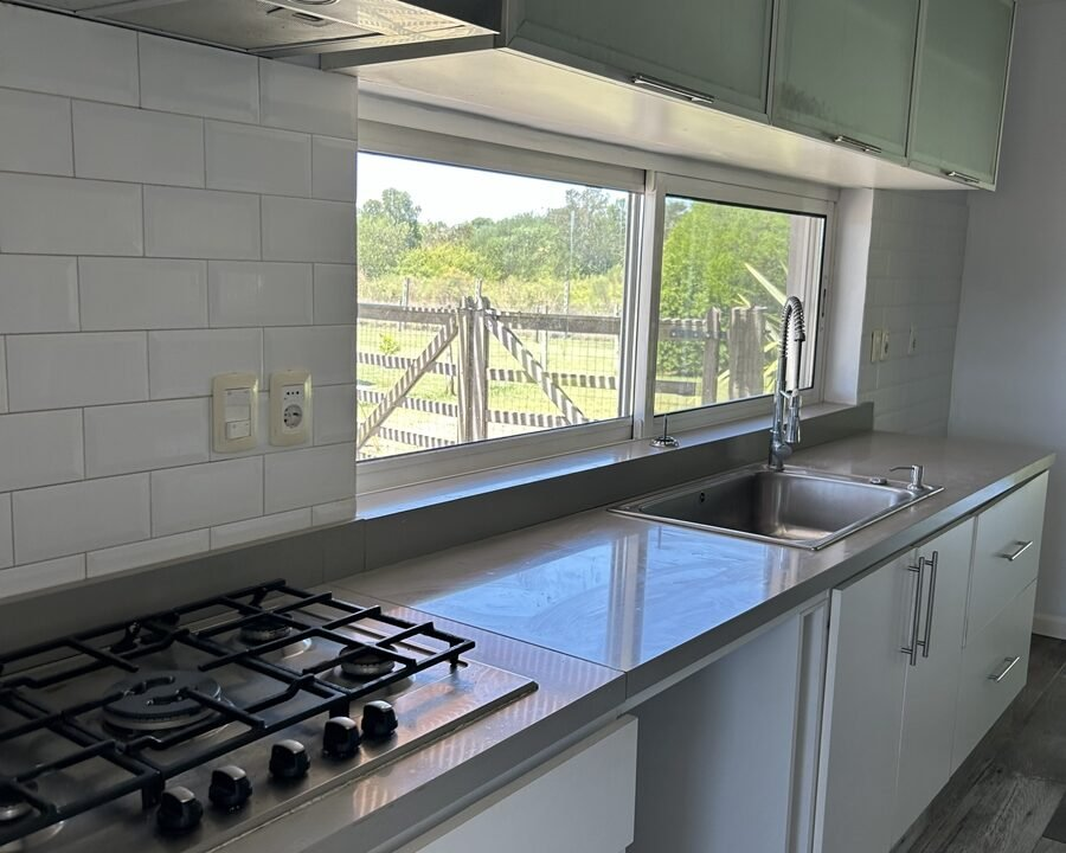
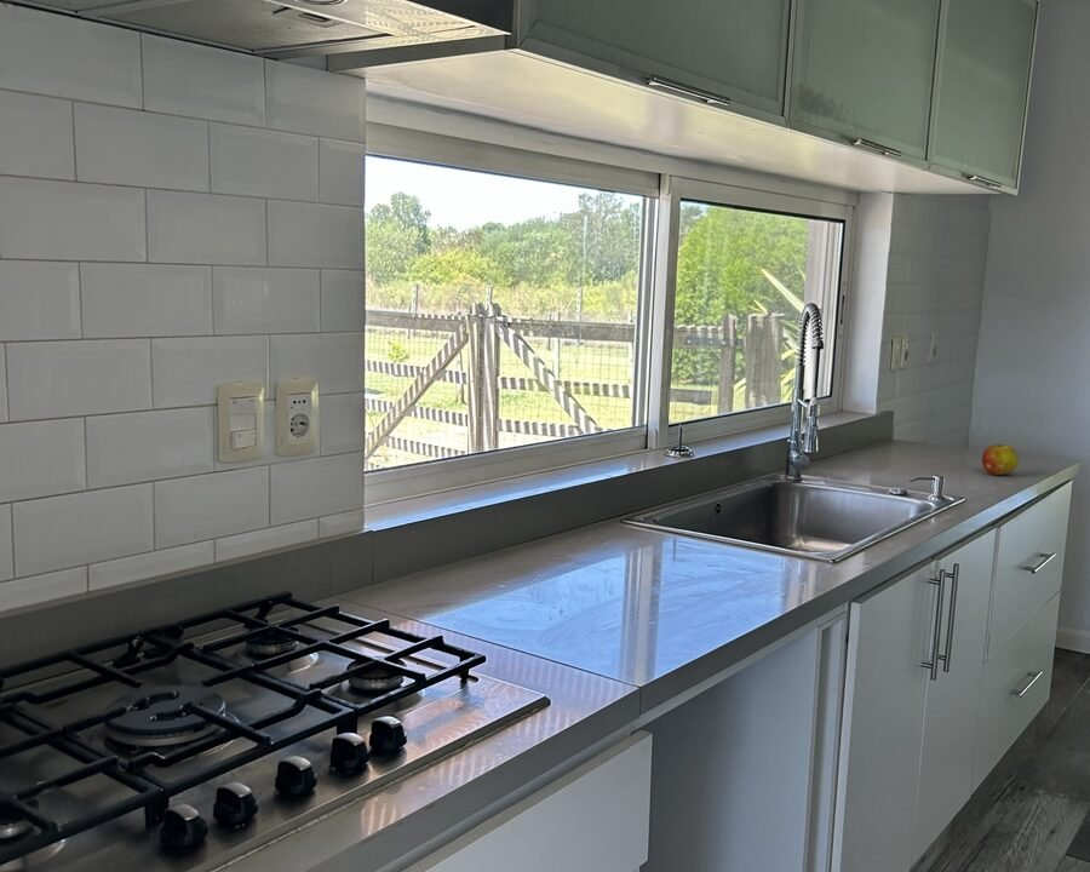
+ fruit (999, 459)
